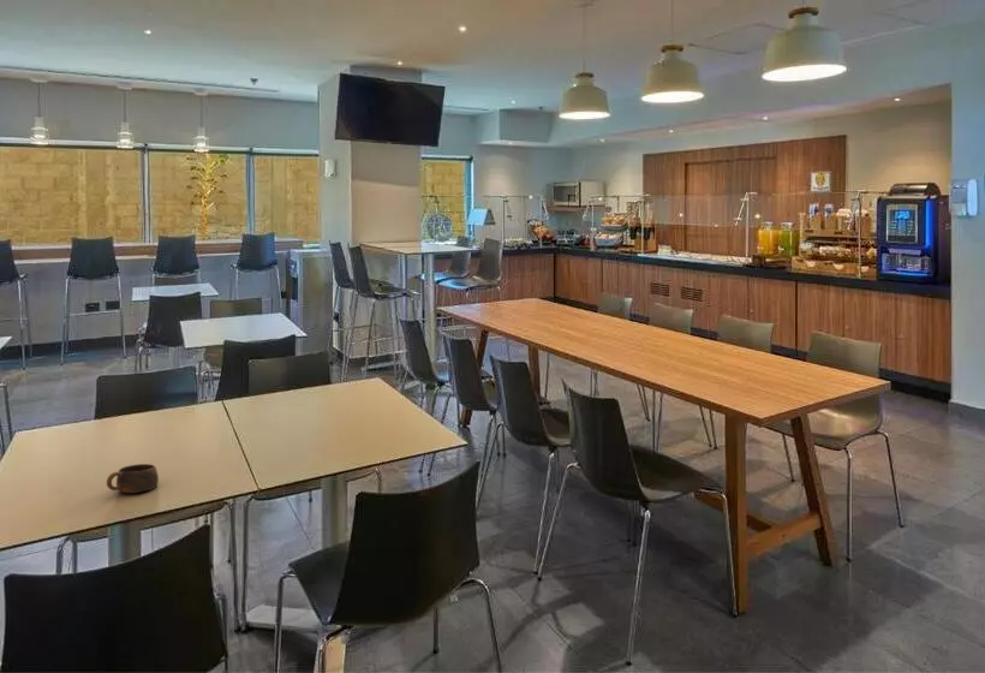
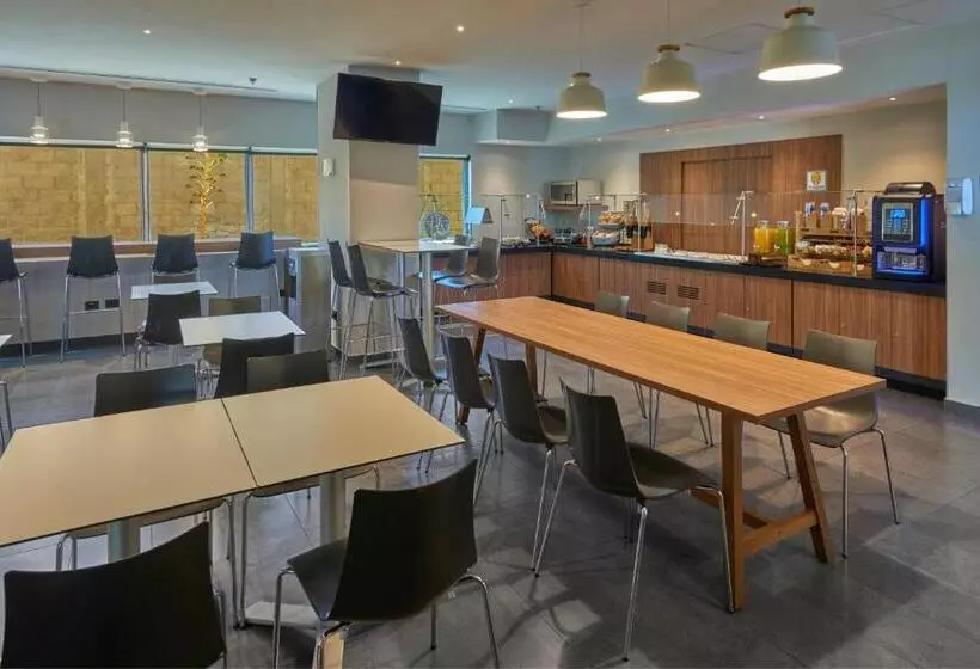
- cup (131, 478)
